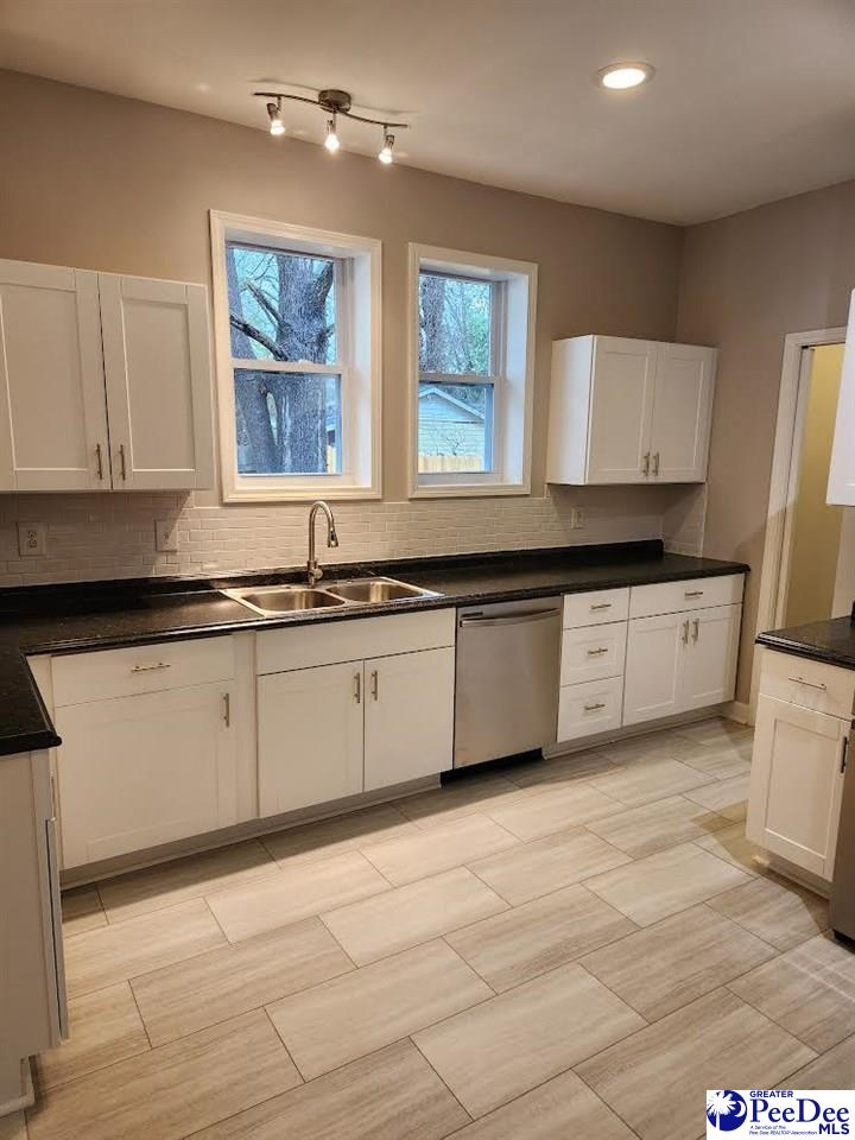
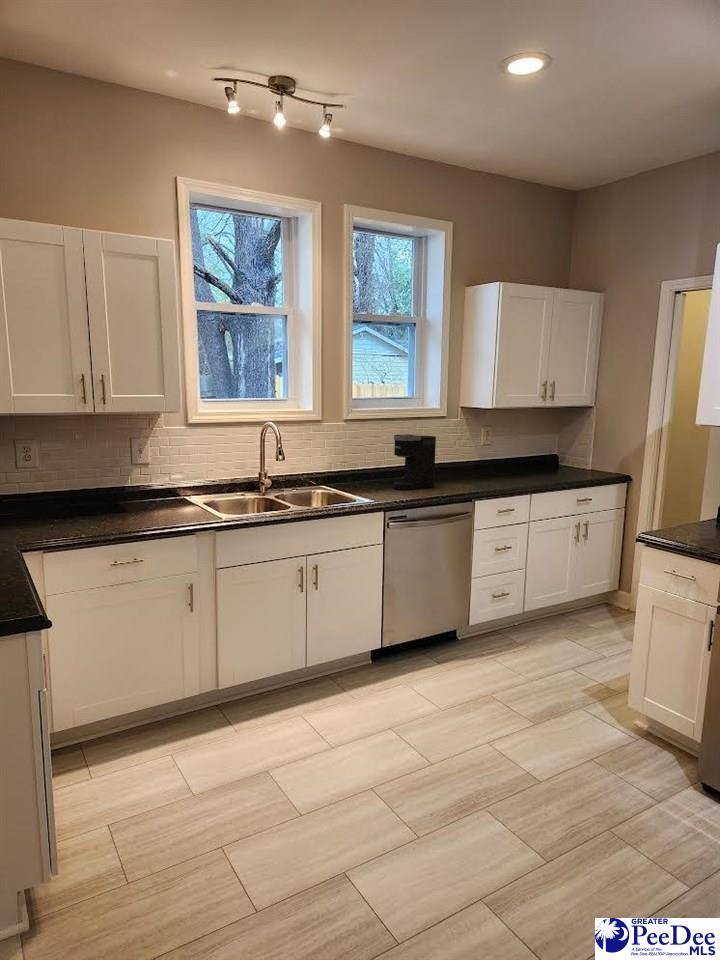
+ coffee maker (414, 461)
